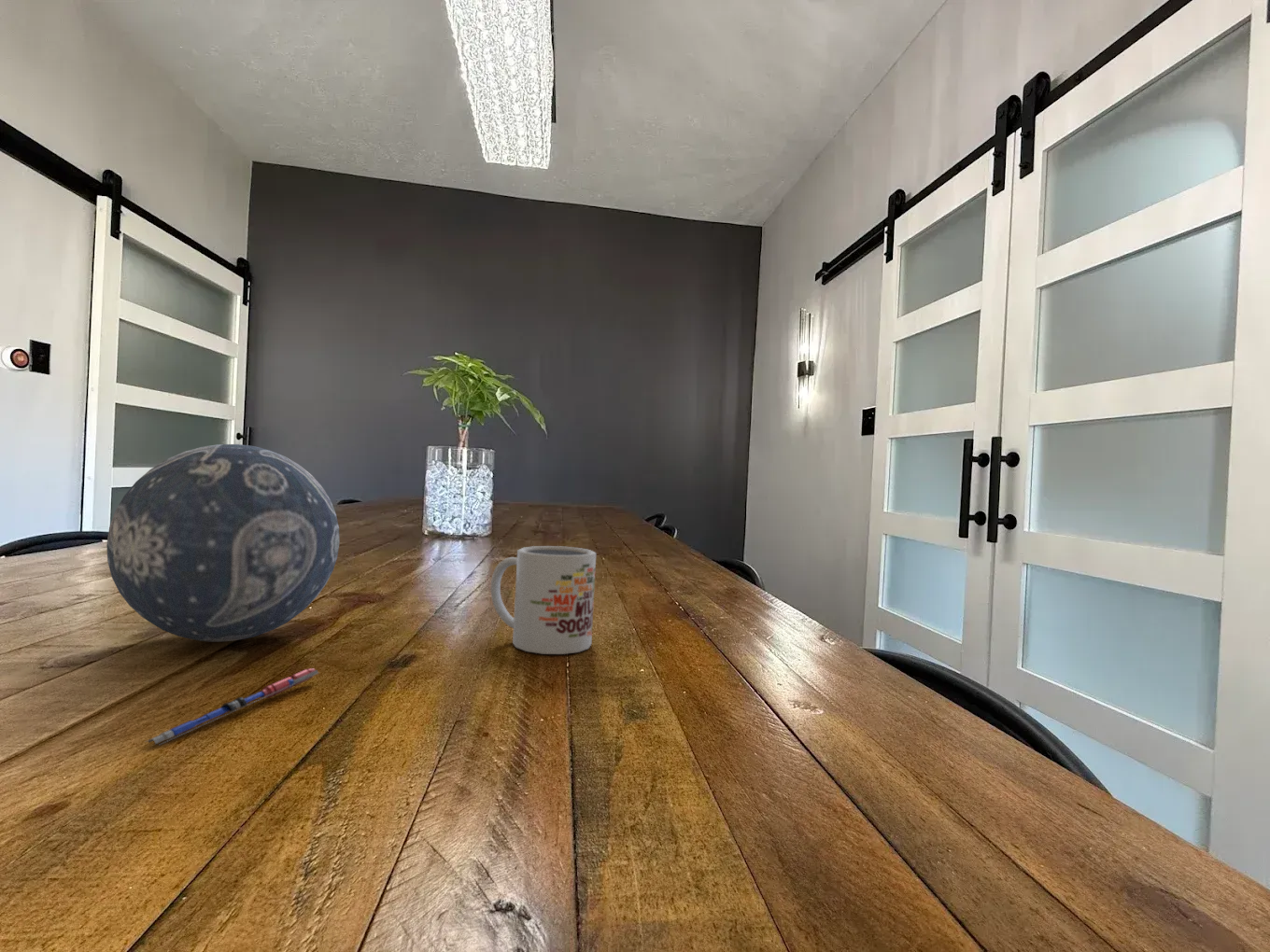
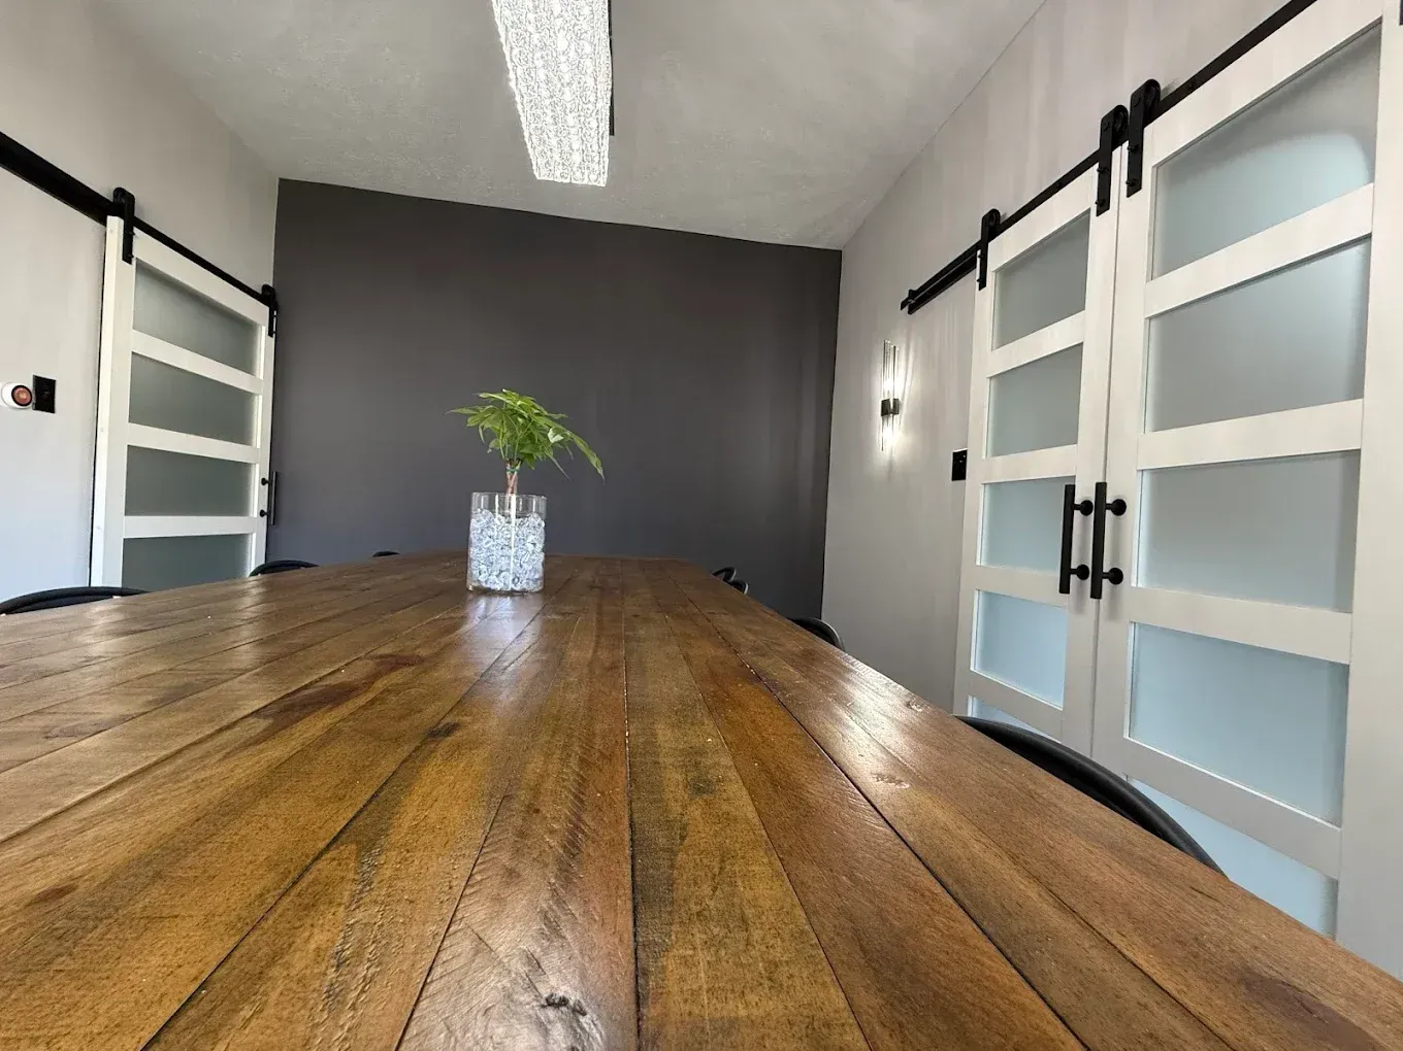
- pen (244, 699)
- mug (541, 595)
- decorative ball (232, 541)
